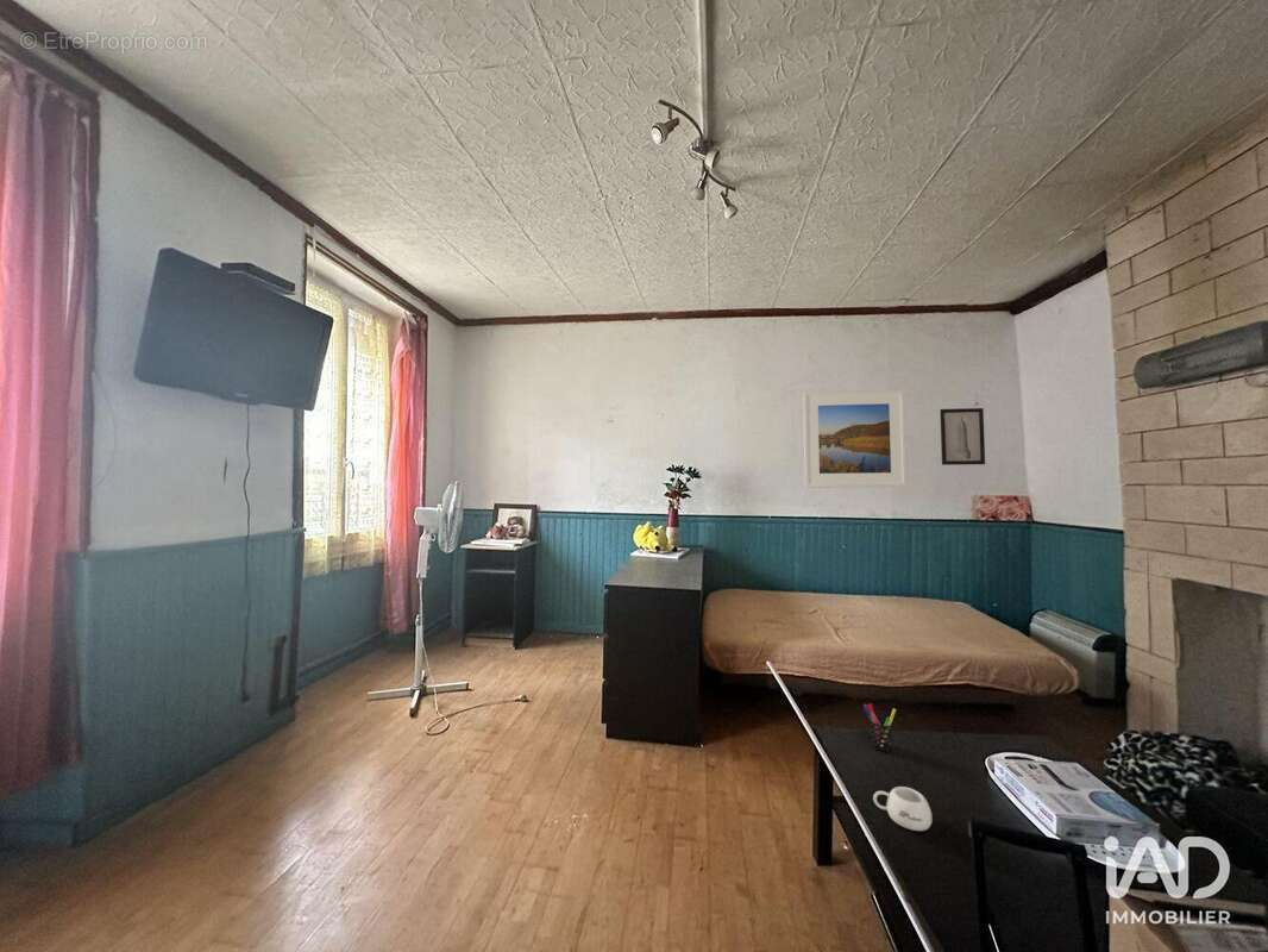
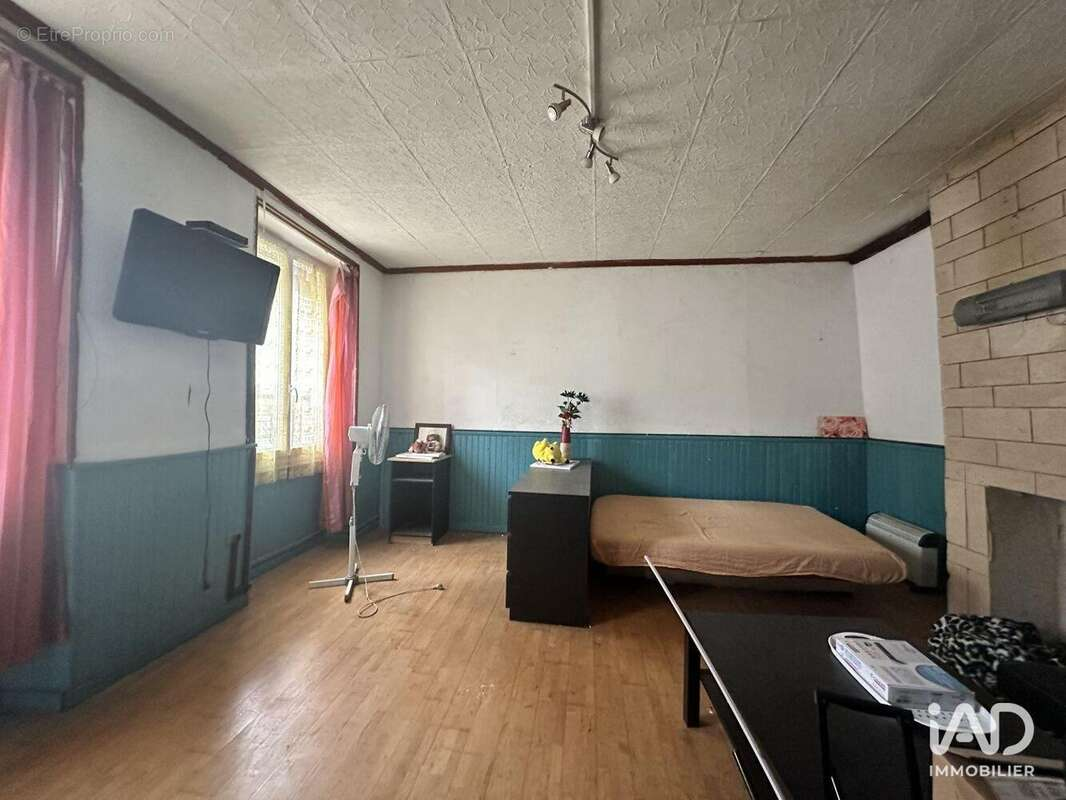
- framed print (853, 438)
- mug (902, 804)
- pen holder (881, 726)
- wall art (962, 436)
